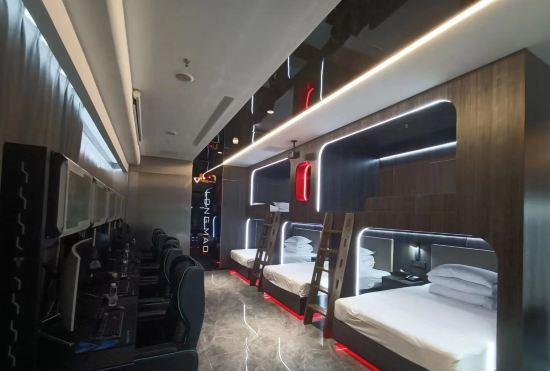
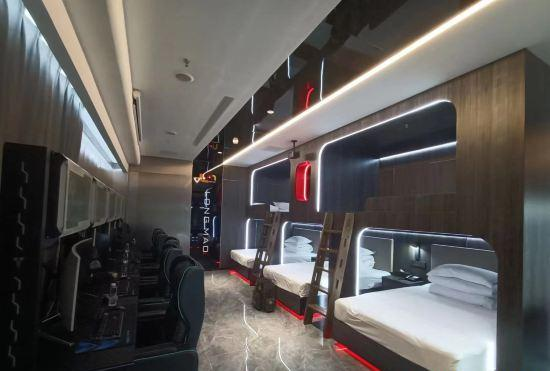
+ backpack (265, 292)
